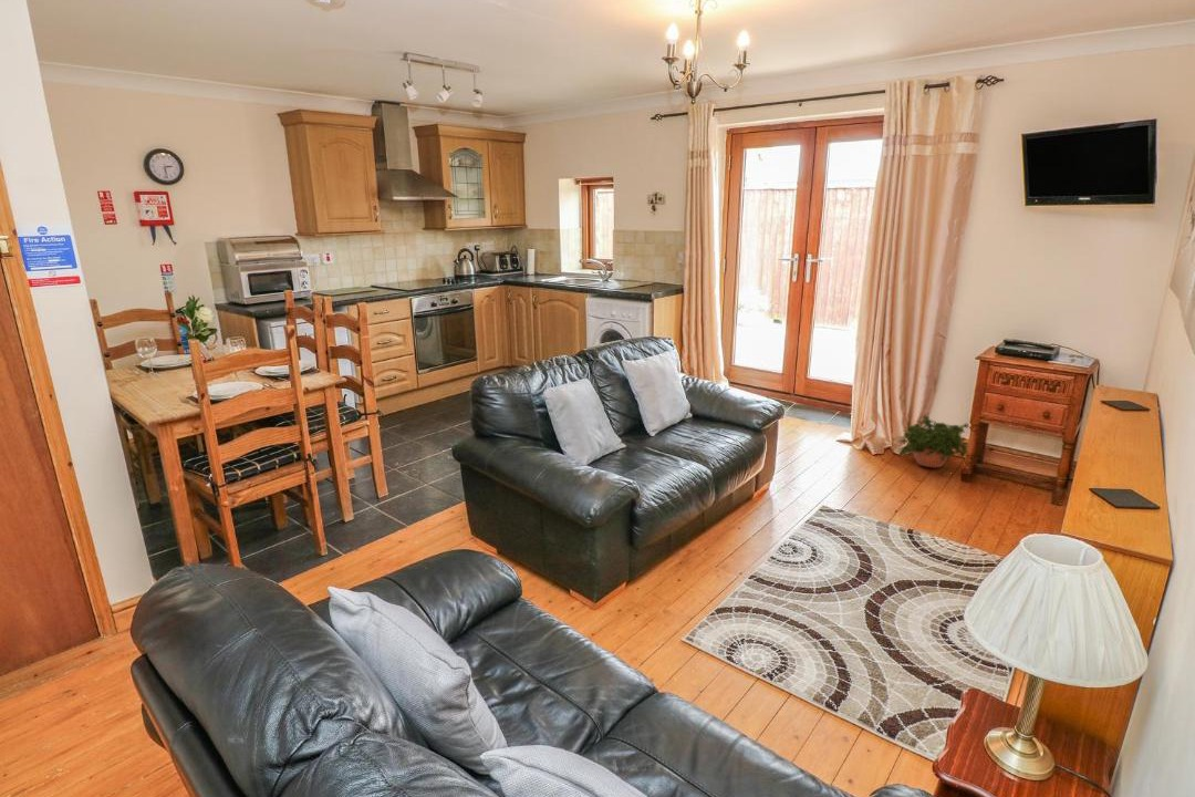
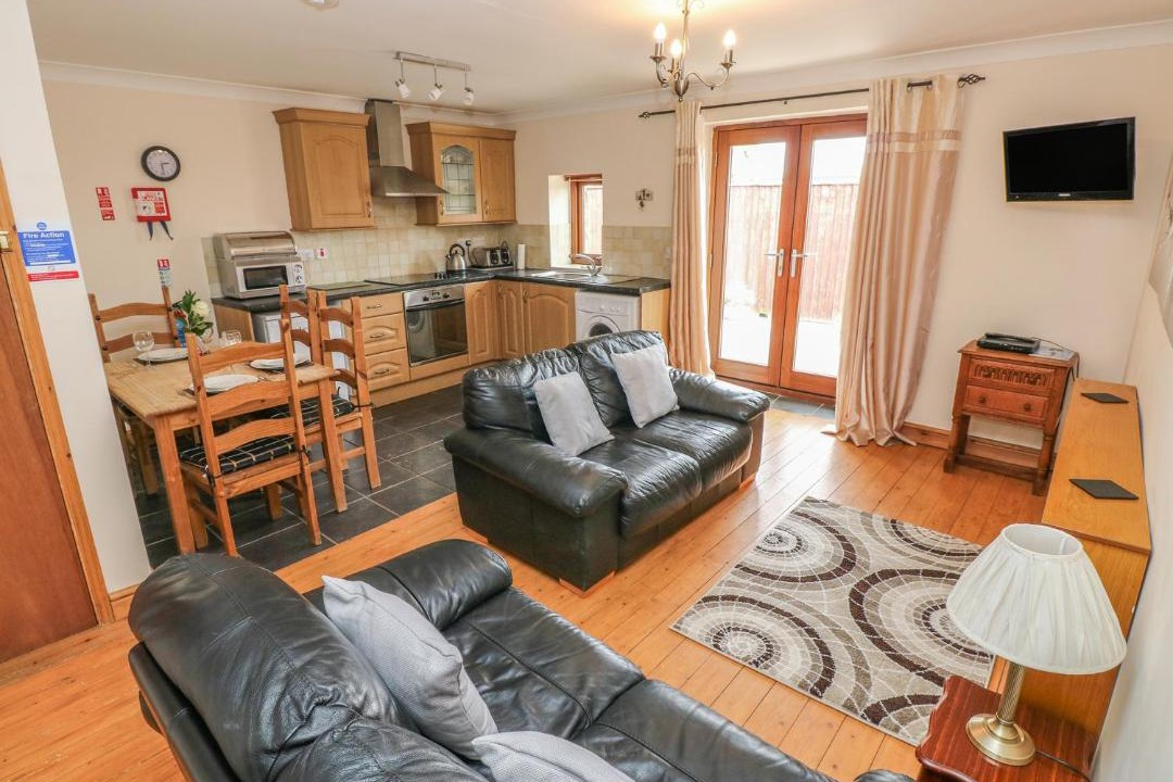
- potted plant (932, 442)
